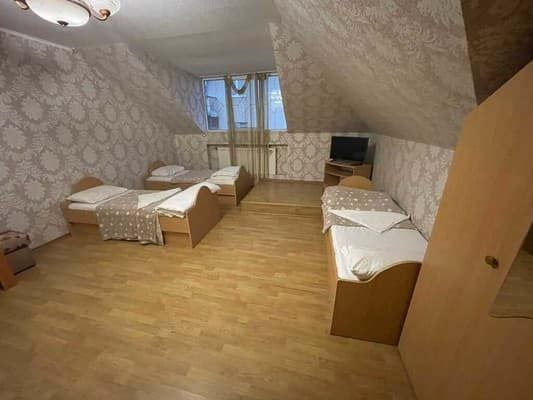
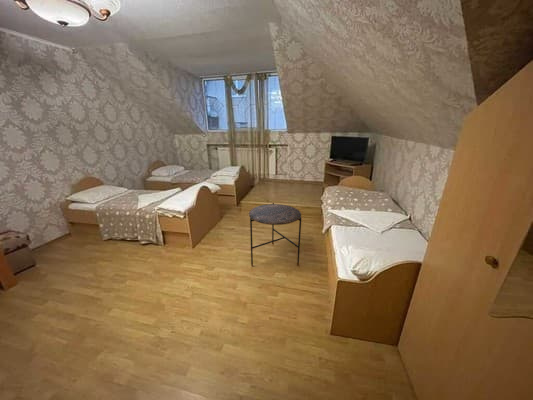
+ side table (273, 235)
